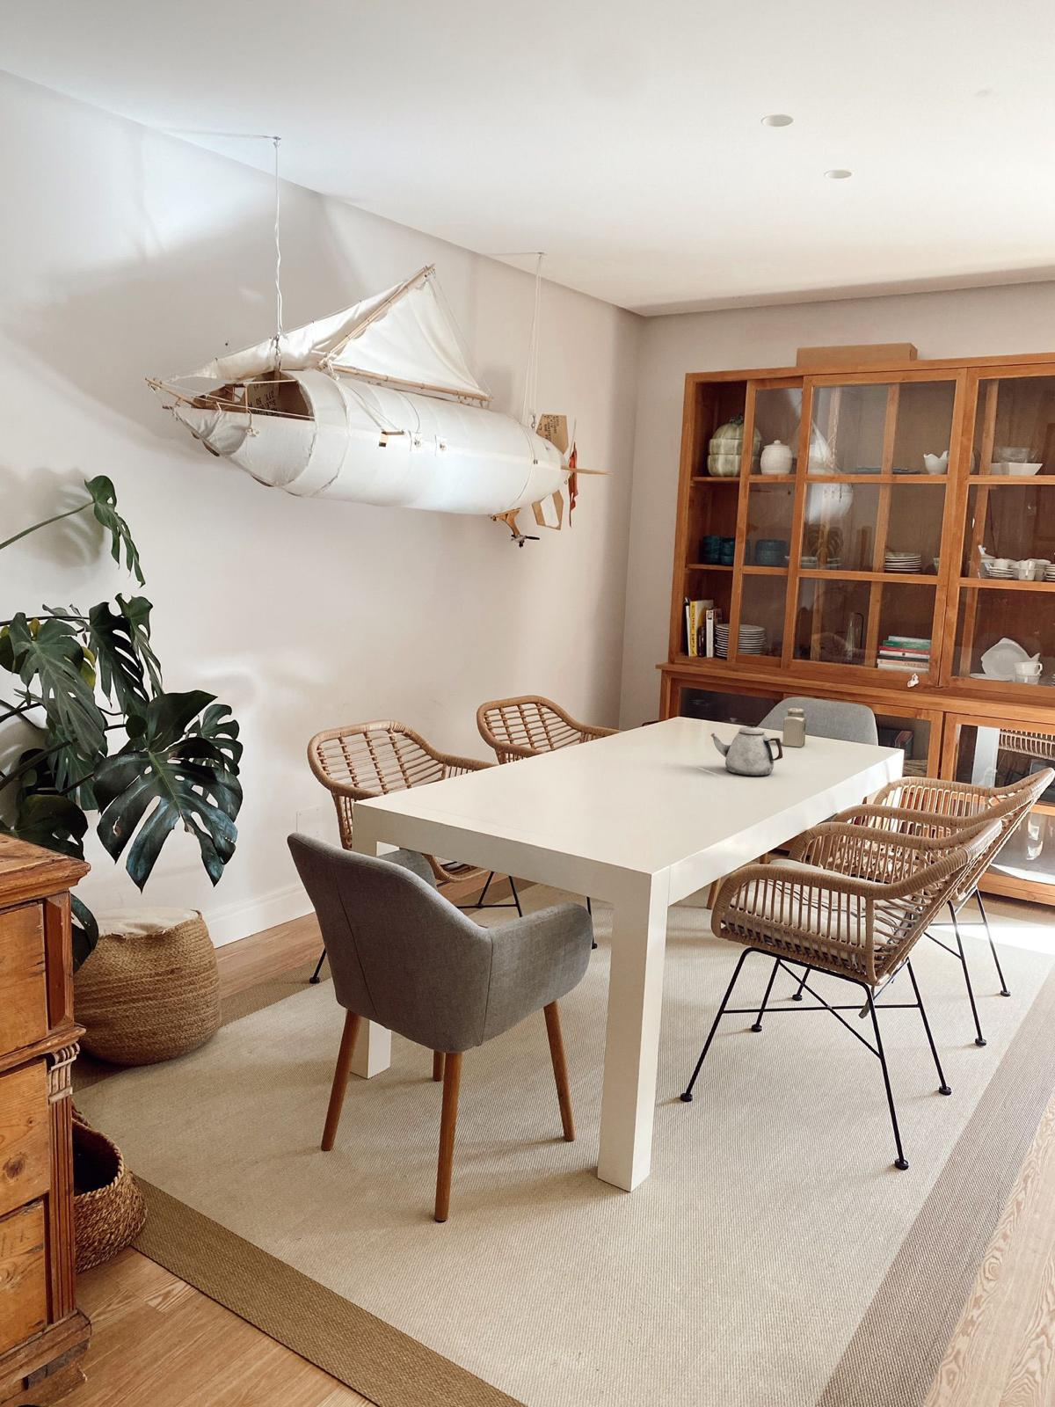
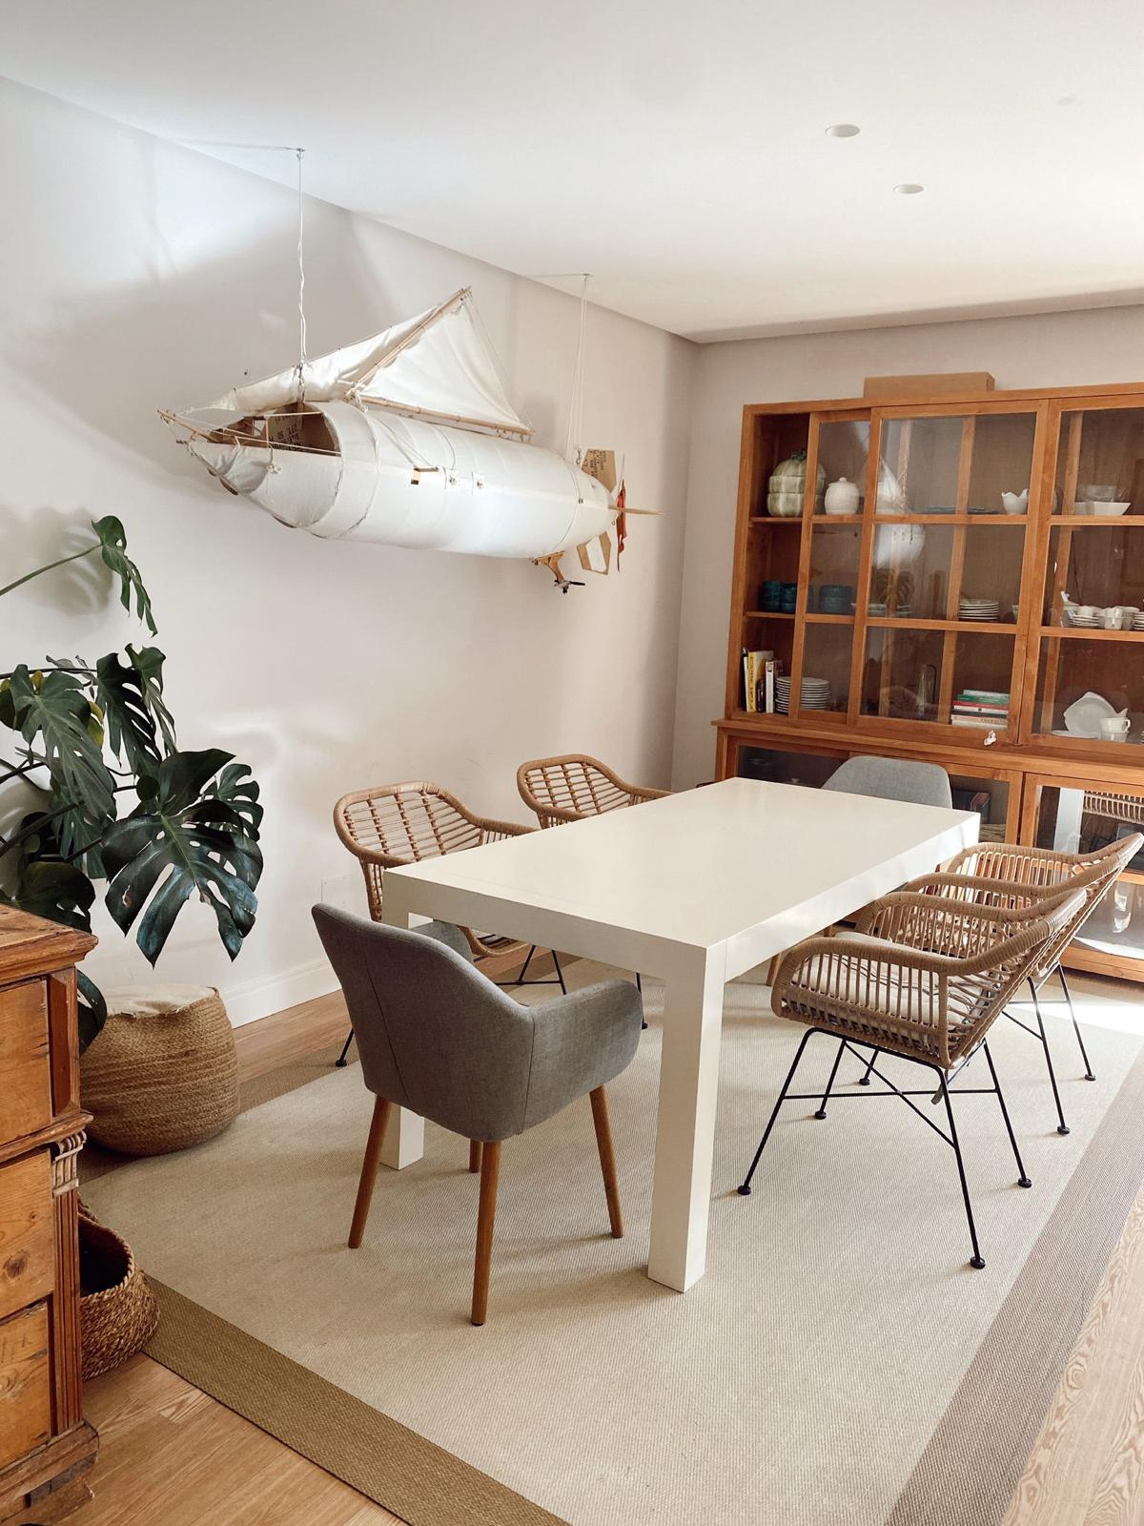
- salt shaker (795, 727)
- teapot (746, 747)
